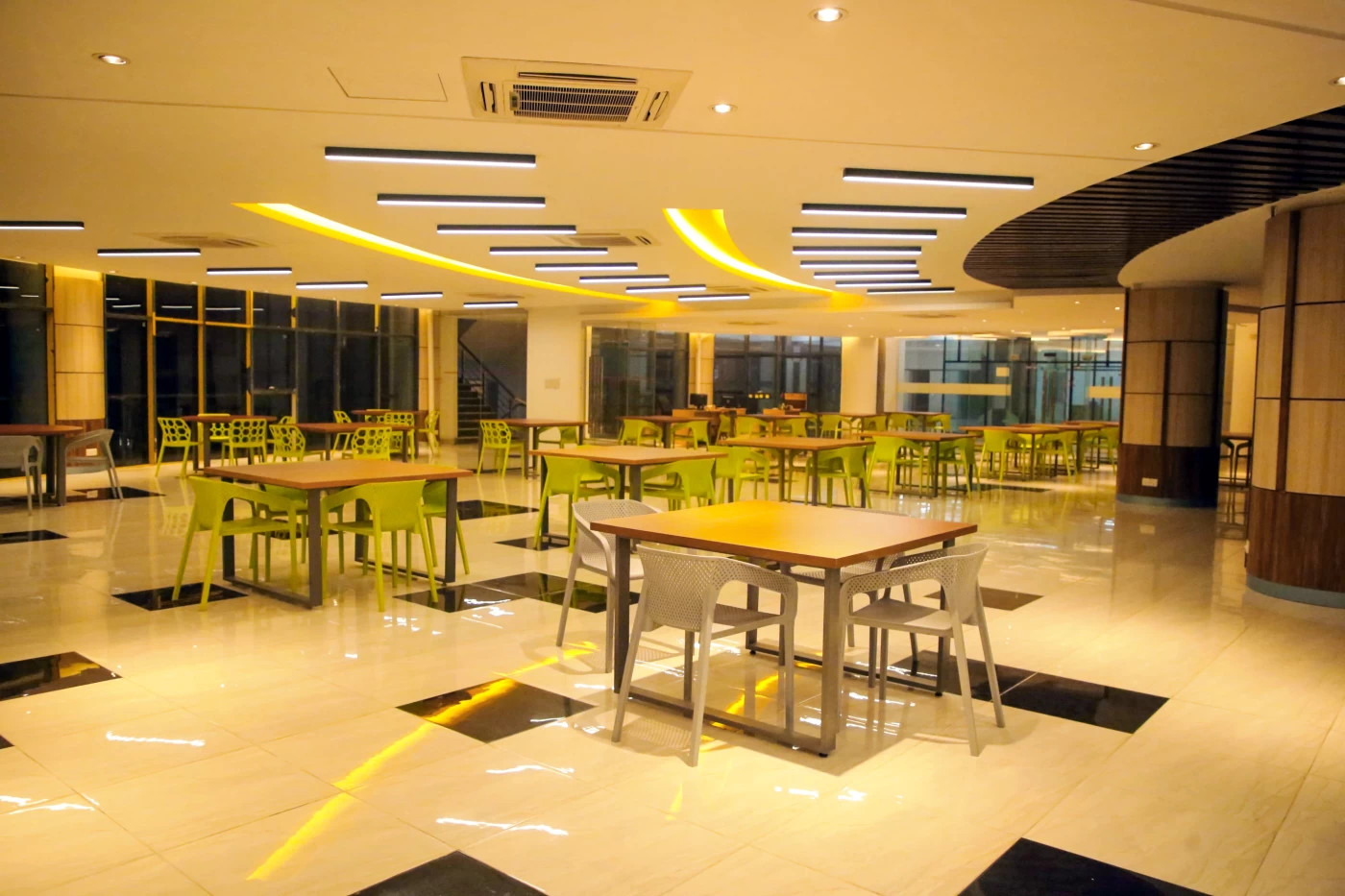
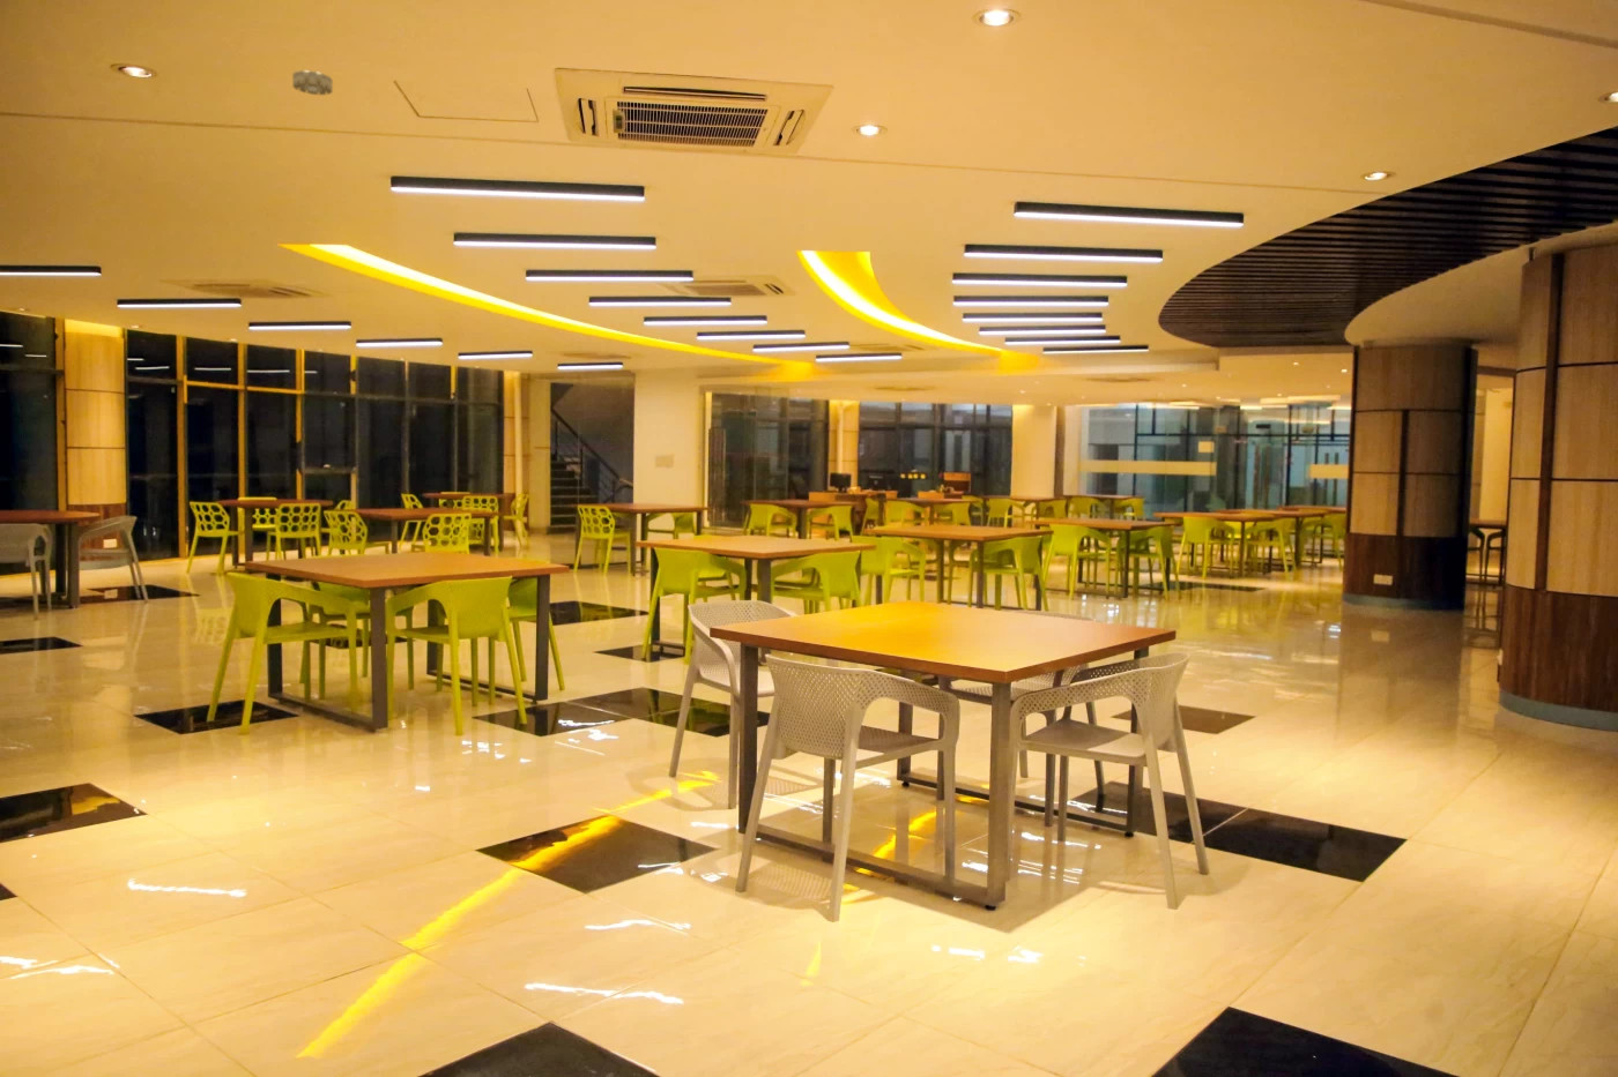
+ smoke detector (312, 82)
